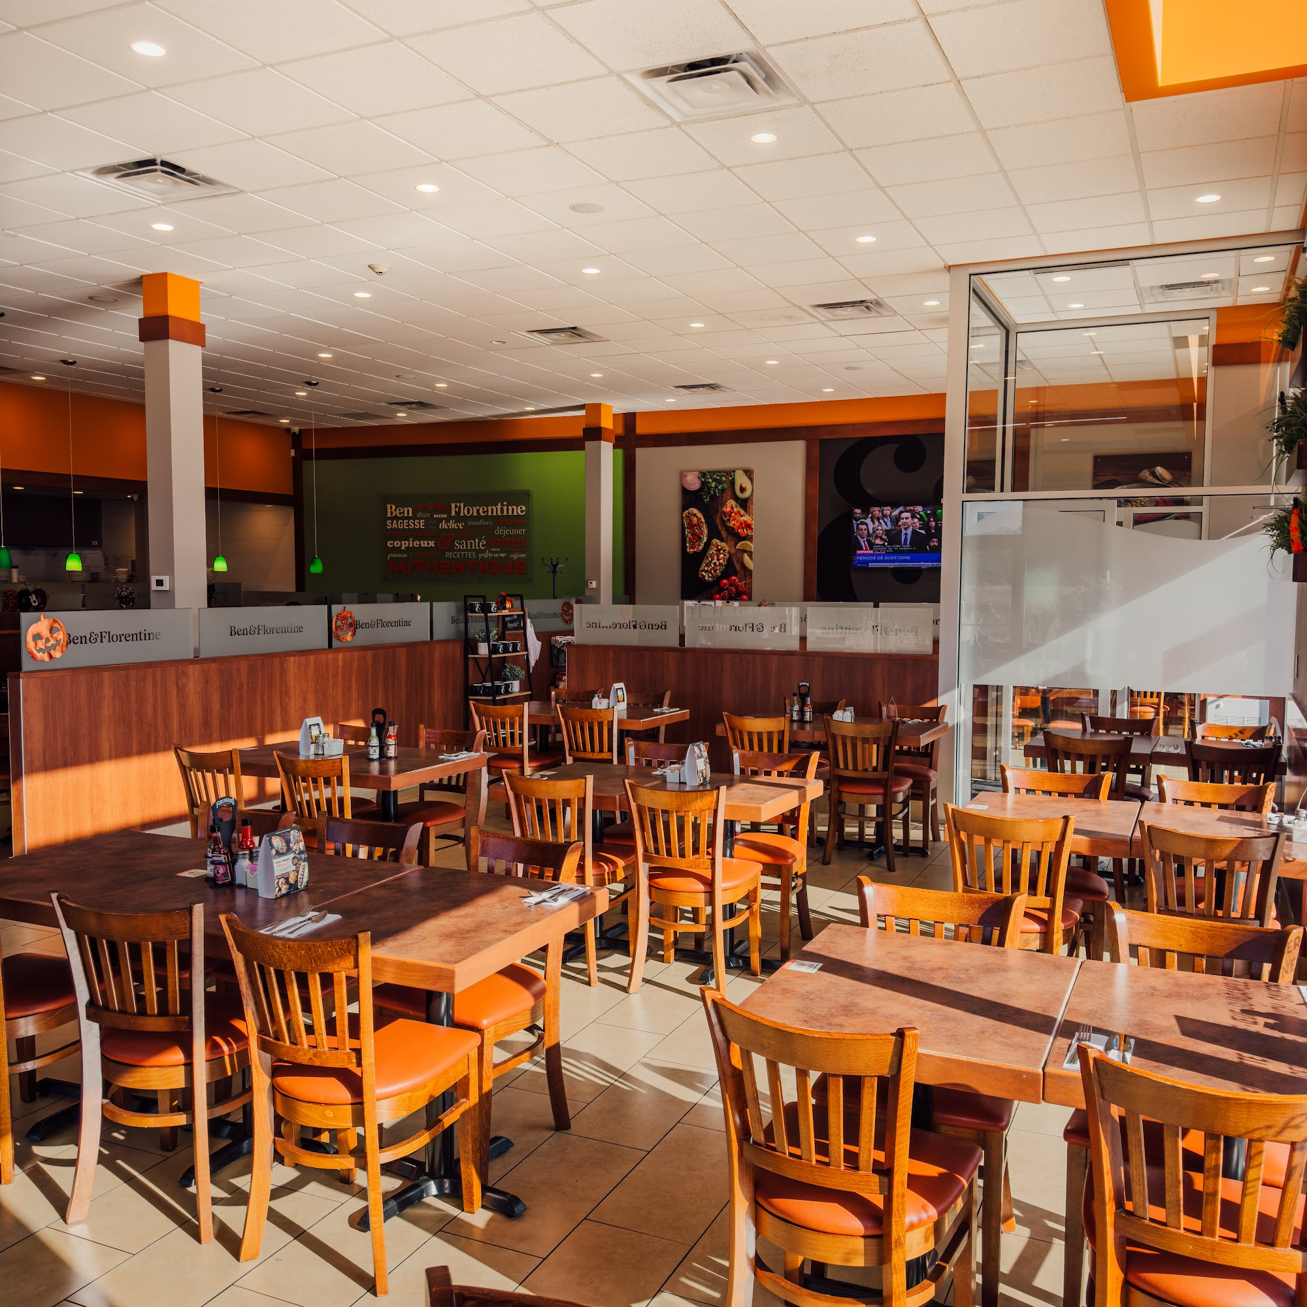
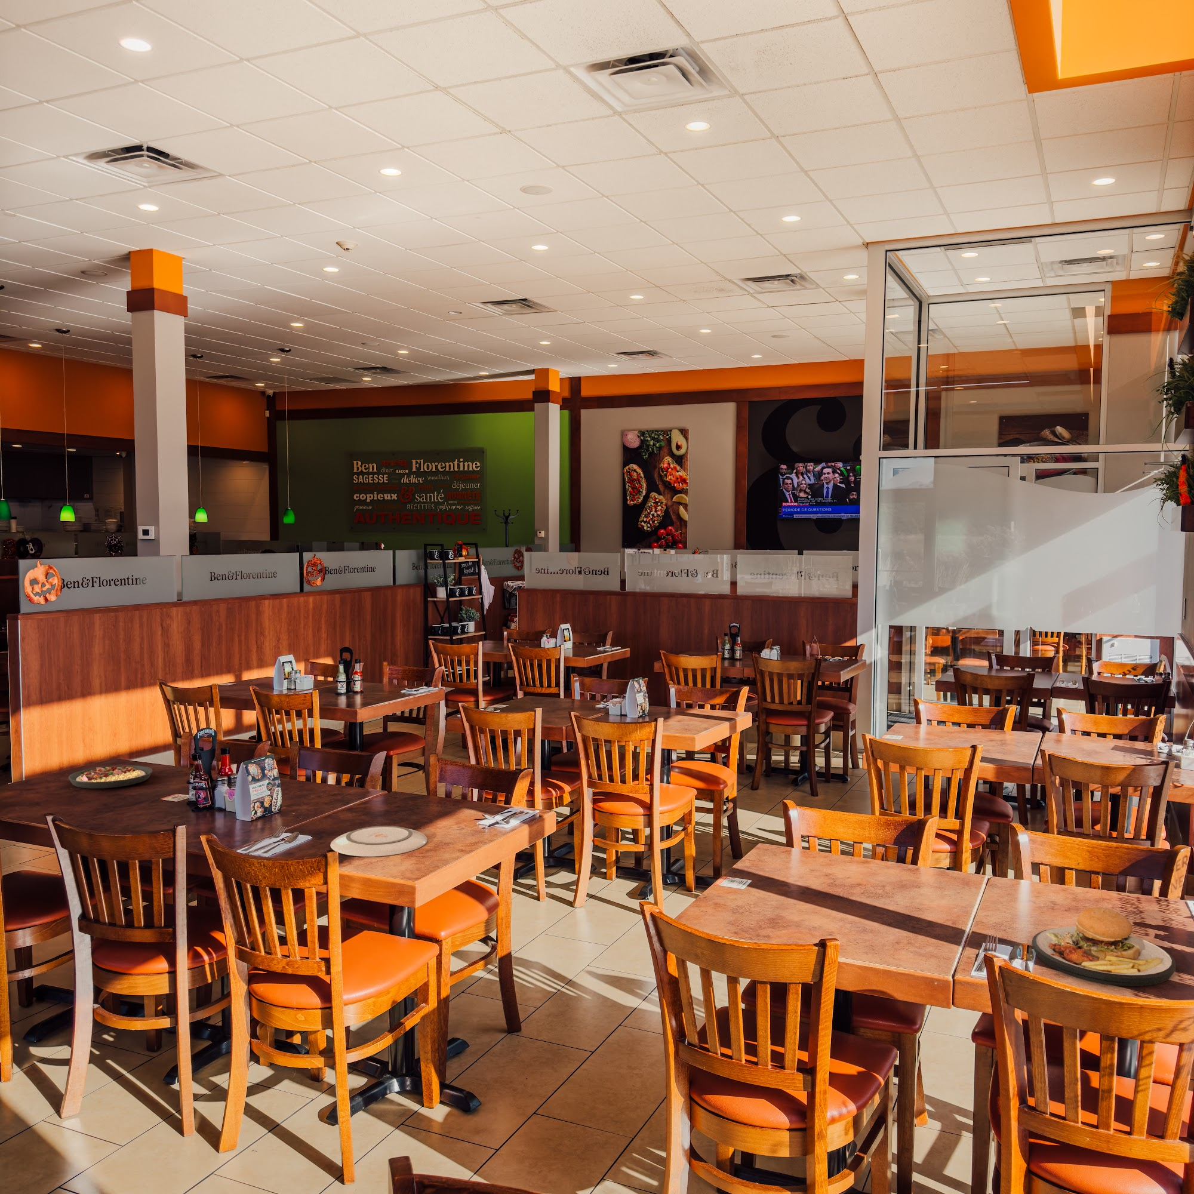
+ plate (112, 775)
+ plate (1102, 927)
+ plate (379, 839)
